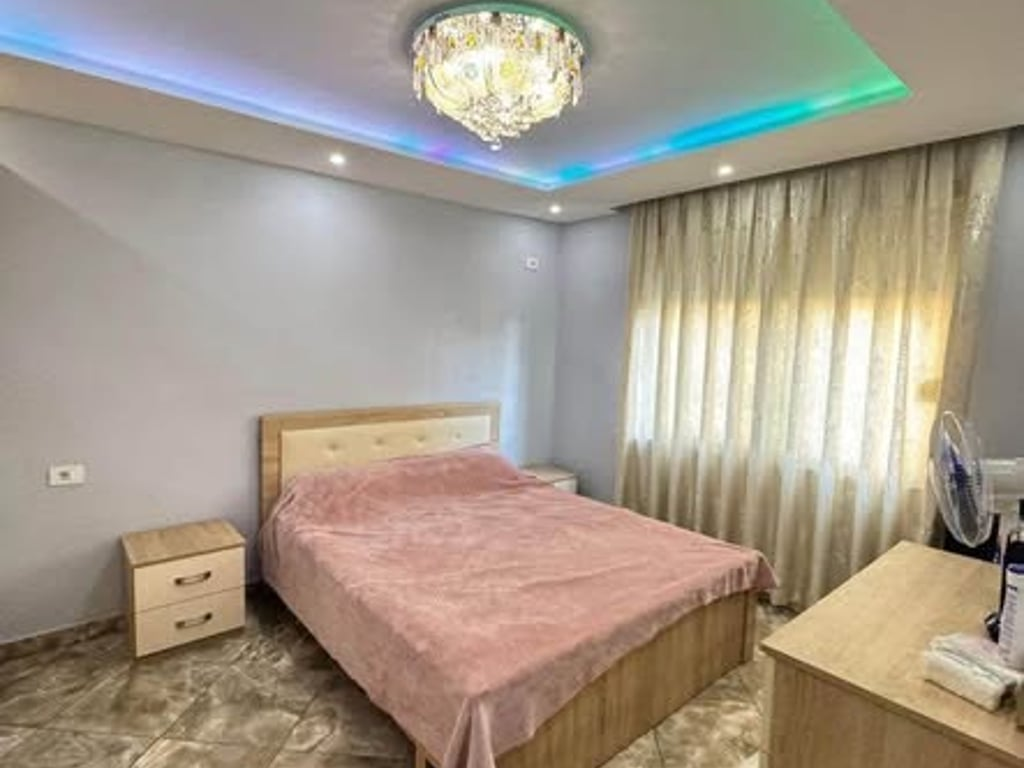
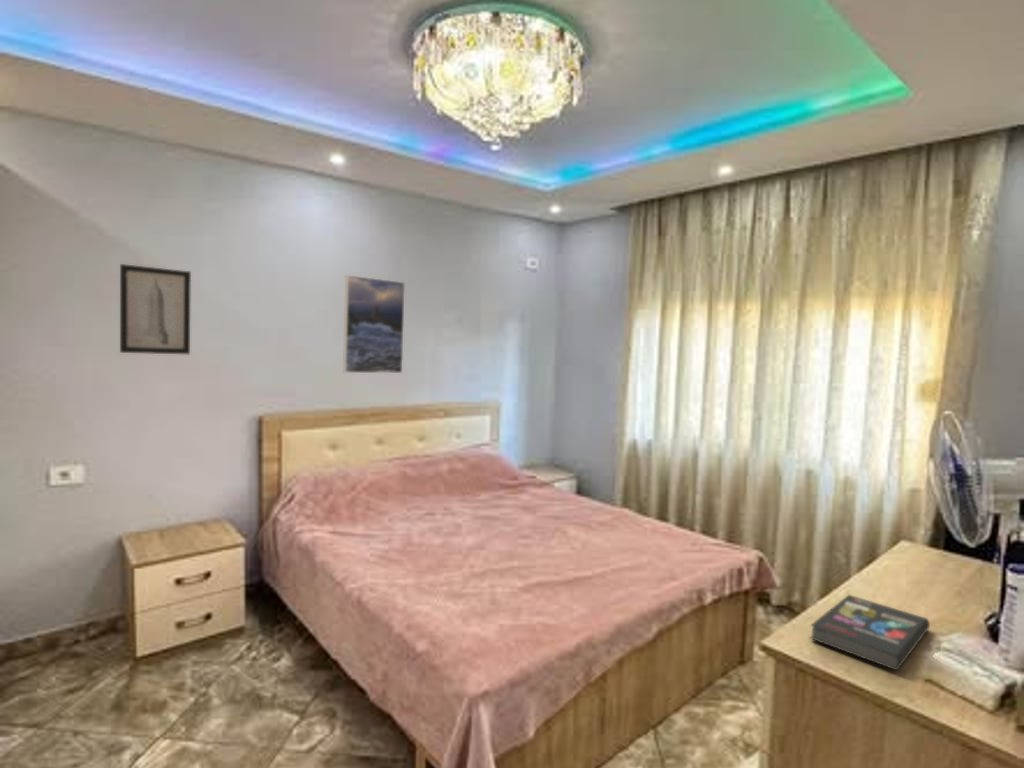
+ book (871, 628)
+ wall art (156, 310)
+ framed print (374, 326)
